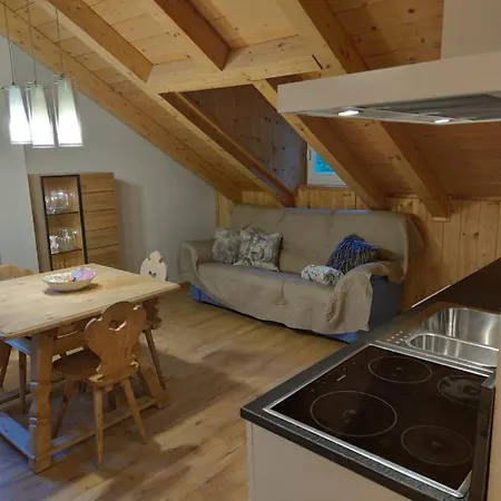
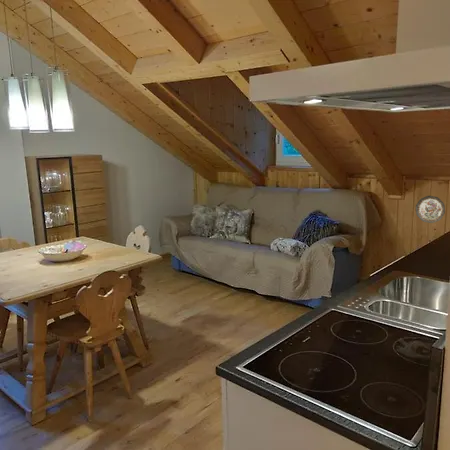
+ decorative plate (430, 209)
